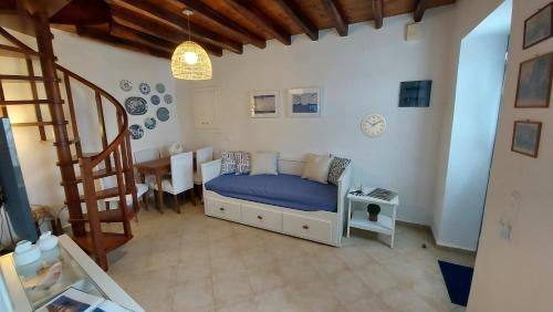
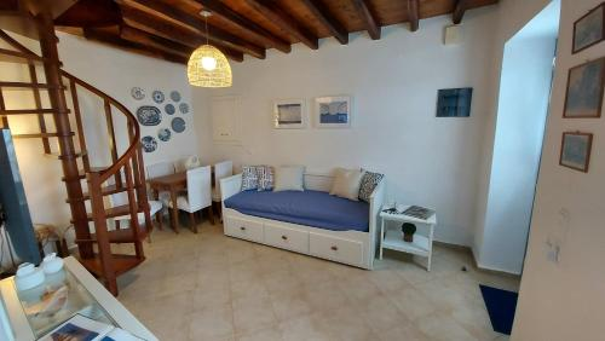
- wall clock (373, 125)
